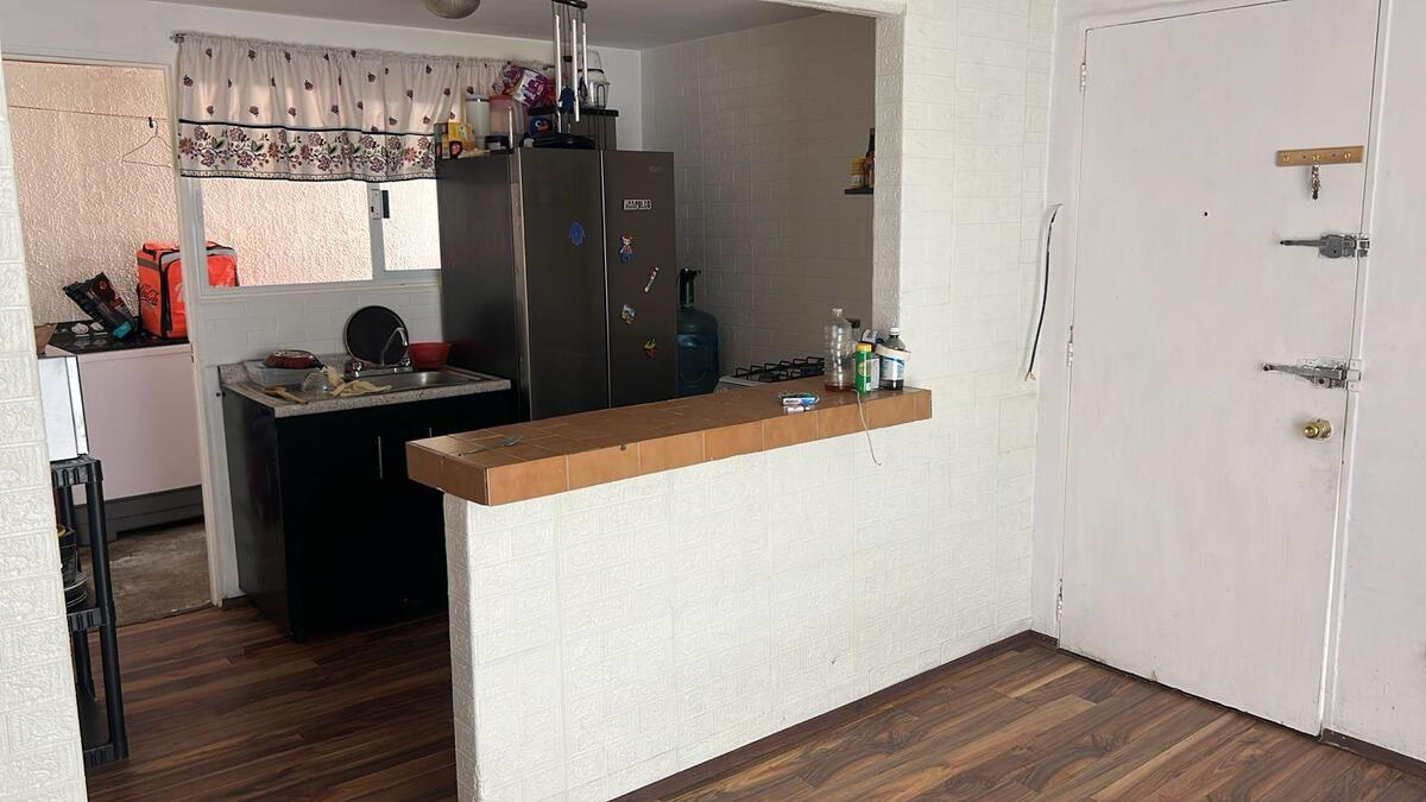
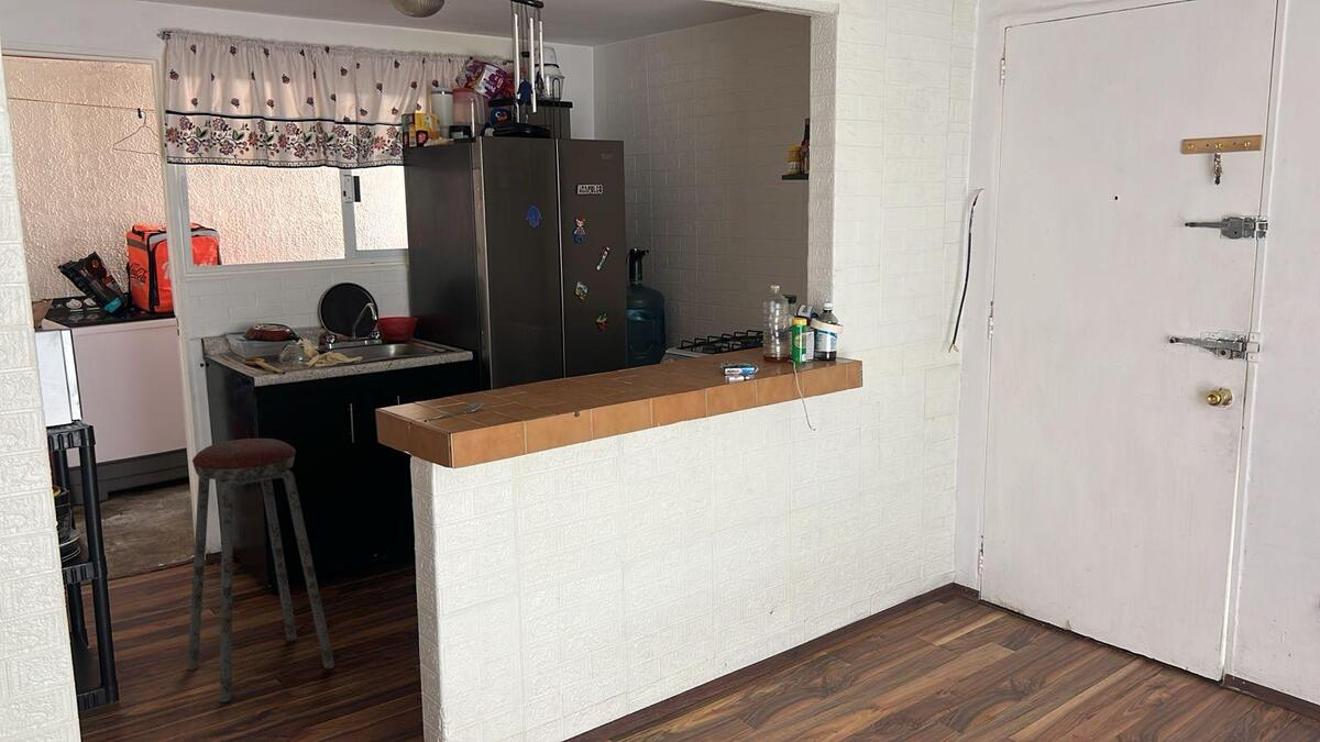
+ music stool (232, 553)
